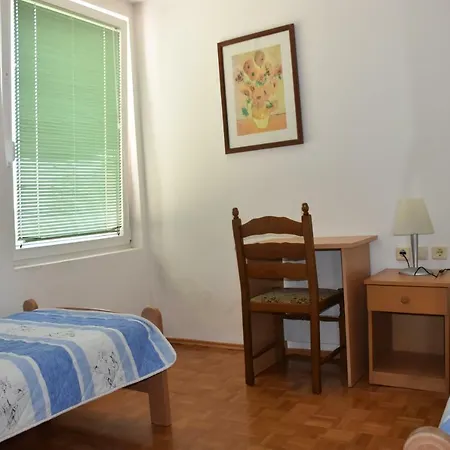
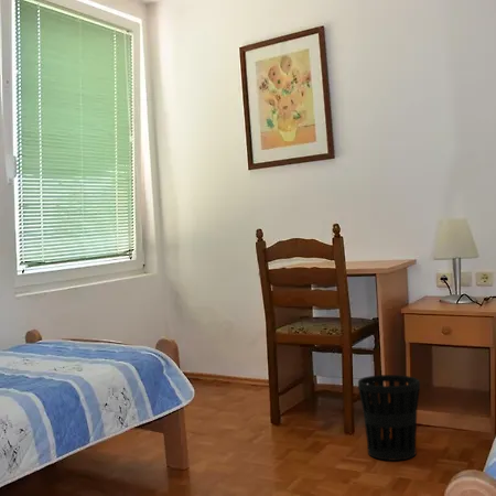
+ wastebasket (389, 416)
